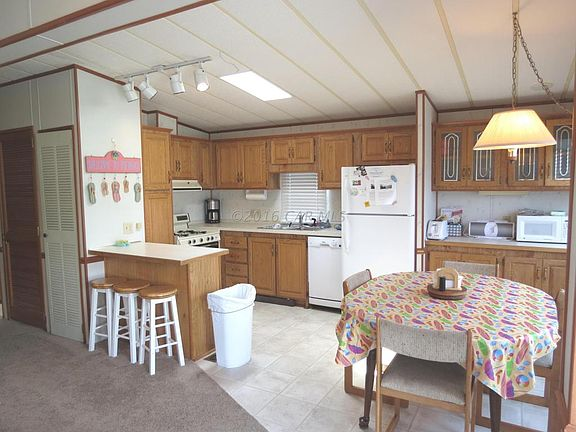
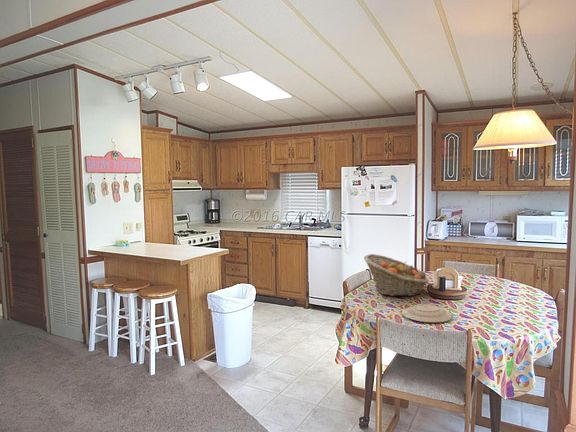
+ fruit basket (395, 273)
+ plate (426, 311)
